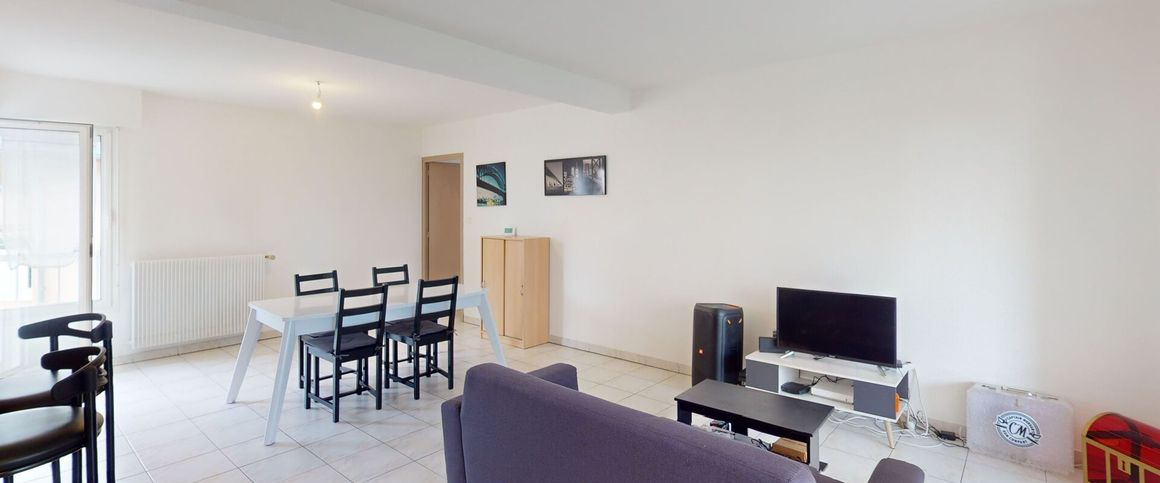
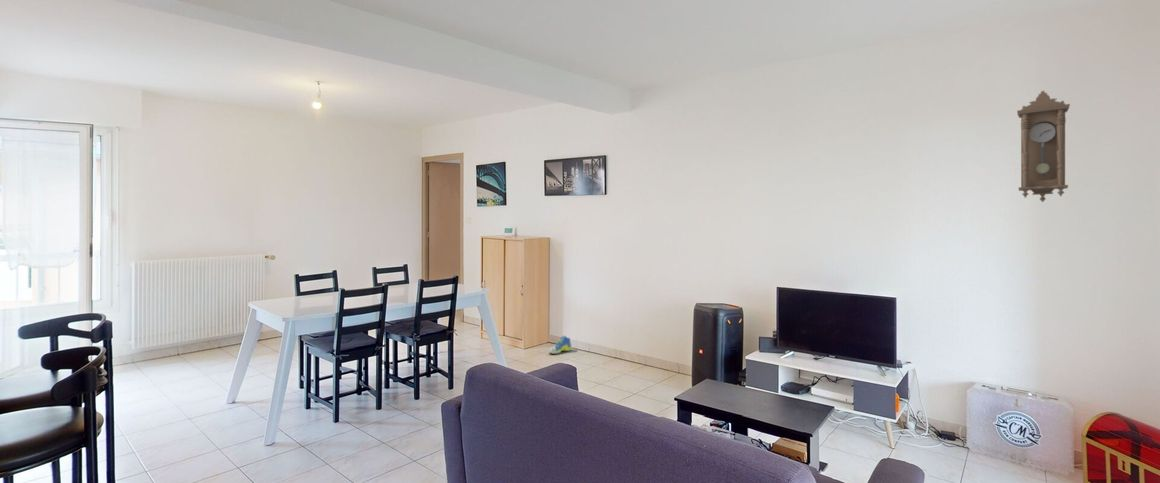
+ sneaker (559, 344)
+ pendulum clock (1042, 147)
